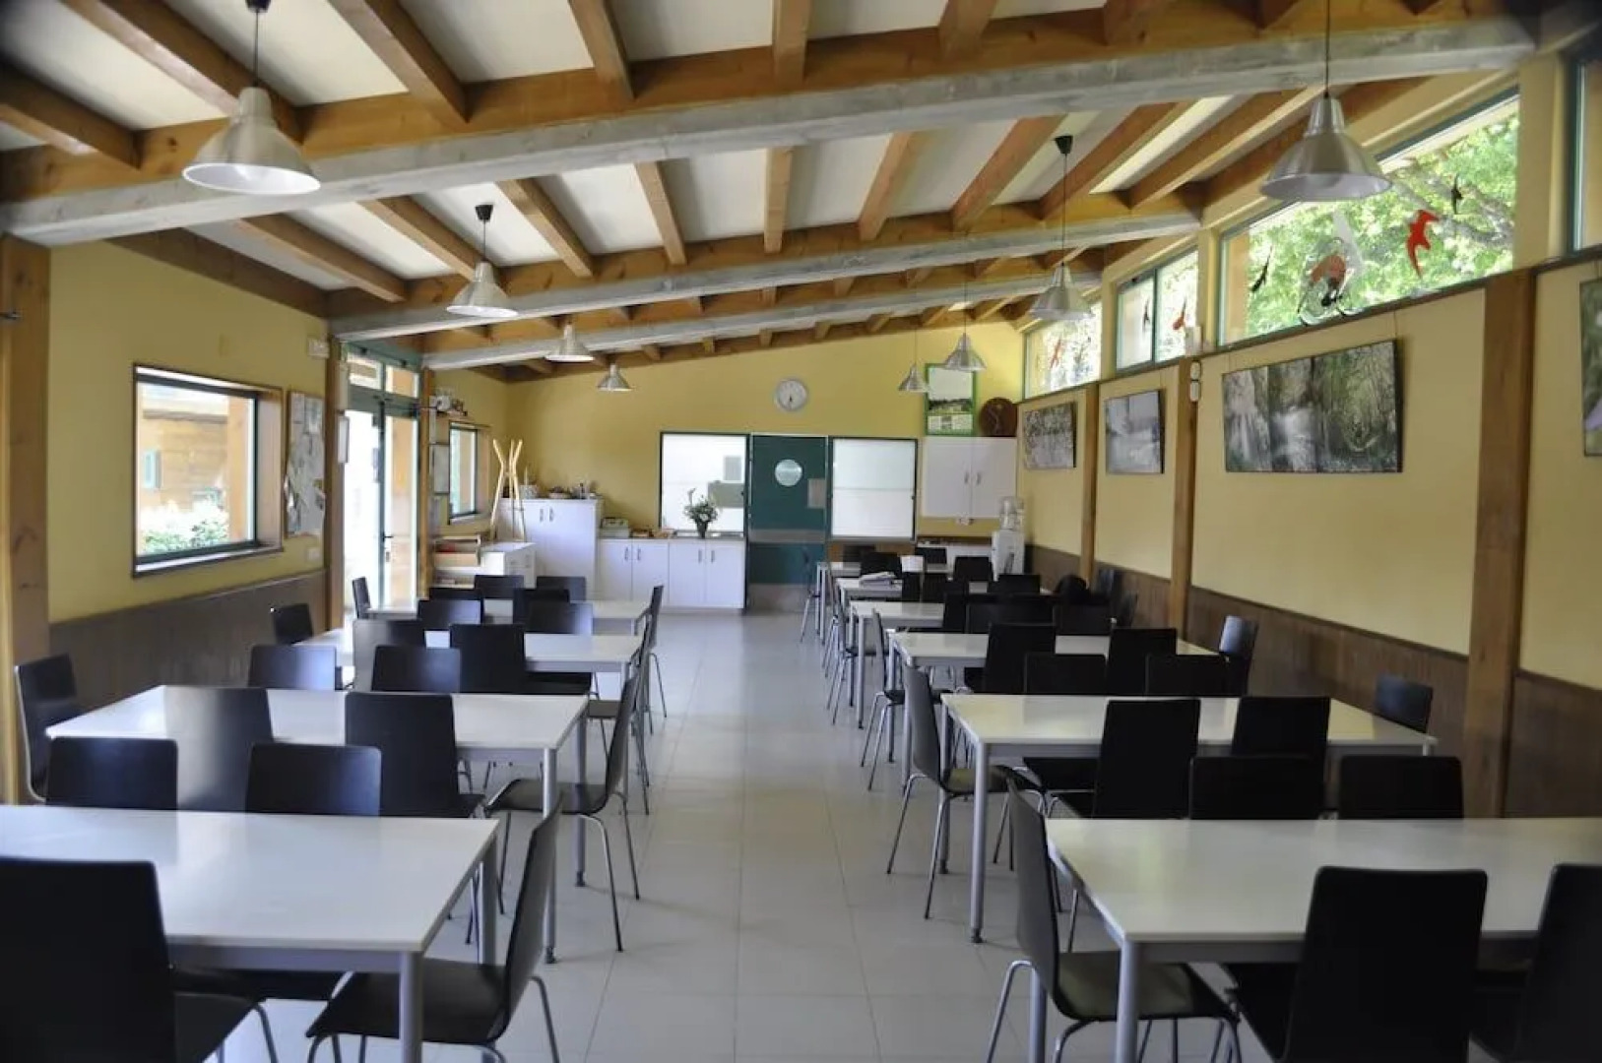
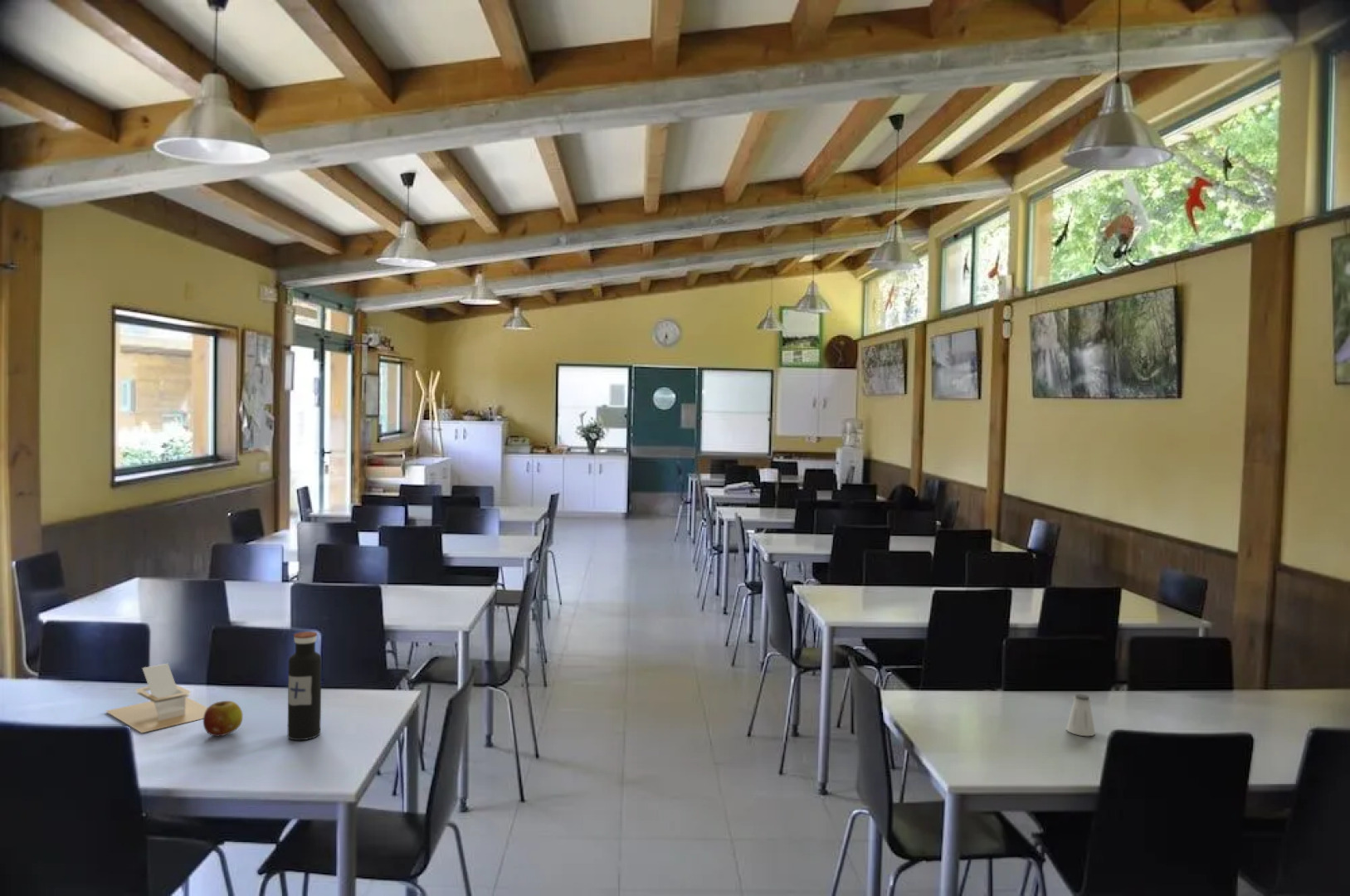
+ saltshaker (1081, 713)
+ napkin holder (163, 690)
+ fruit (222, 718)
+ water bottle (305, 684)
